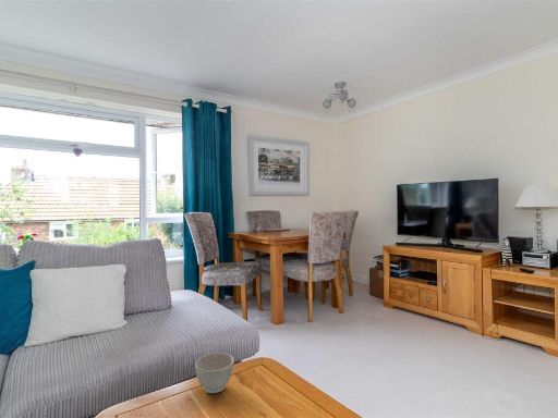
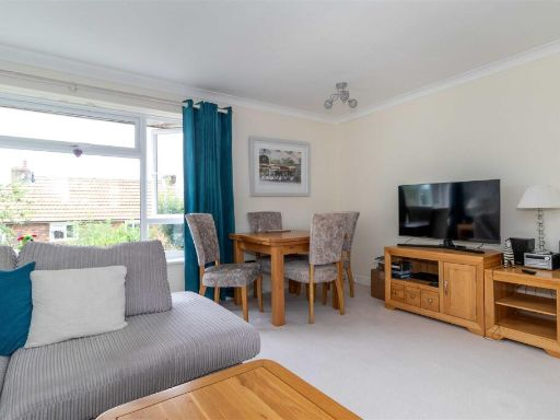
- bowl (215, 373)
